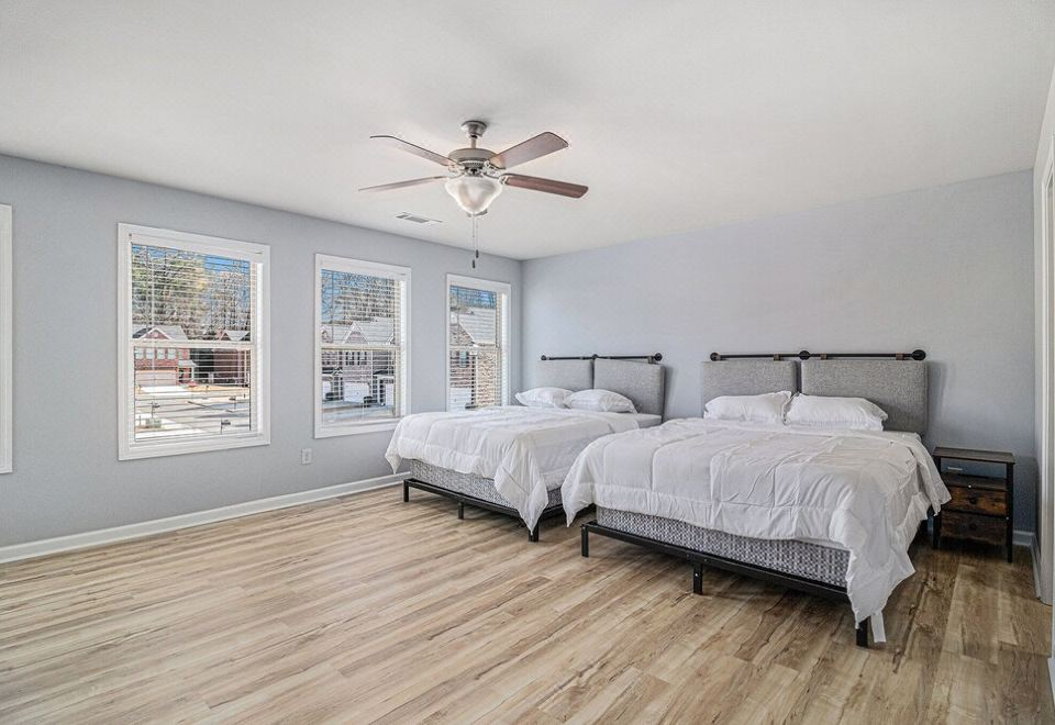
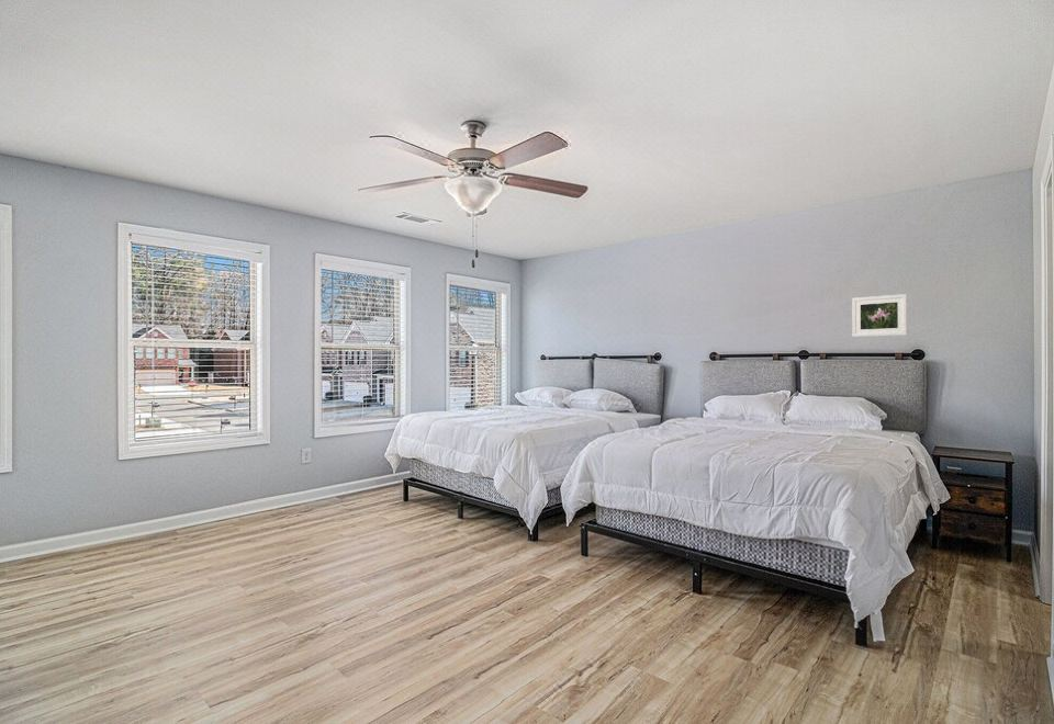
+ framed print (878, 316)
